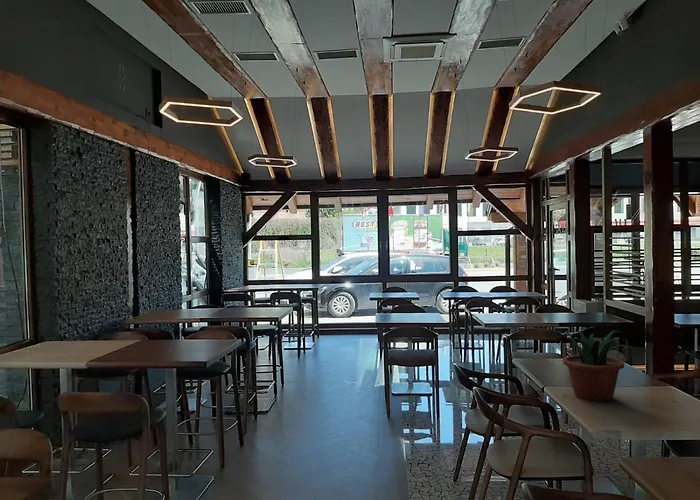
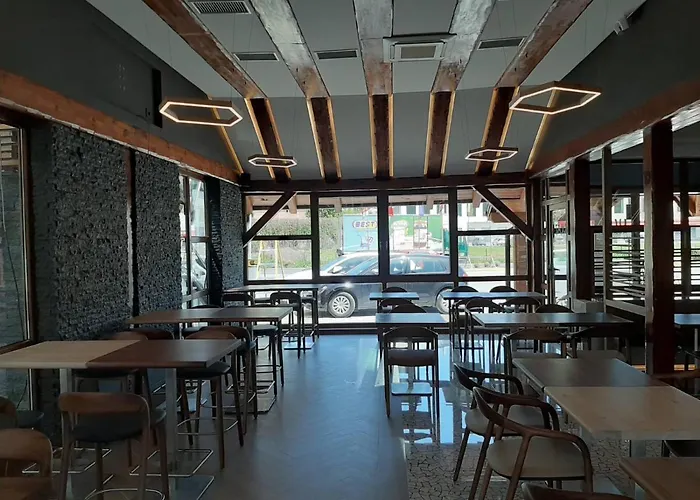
- potted plant (599, 365)
